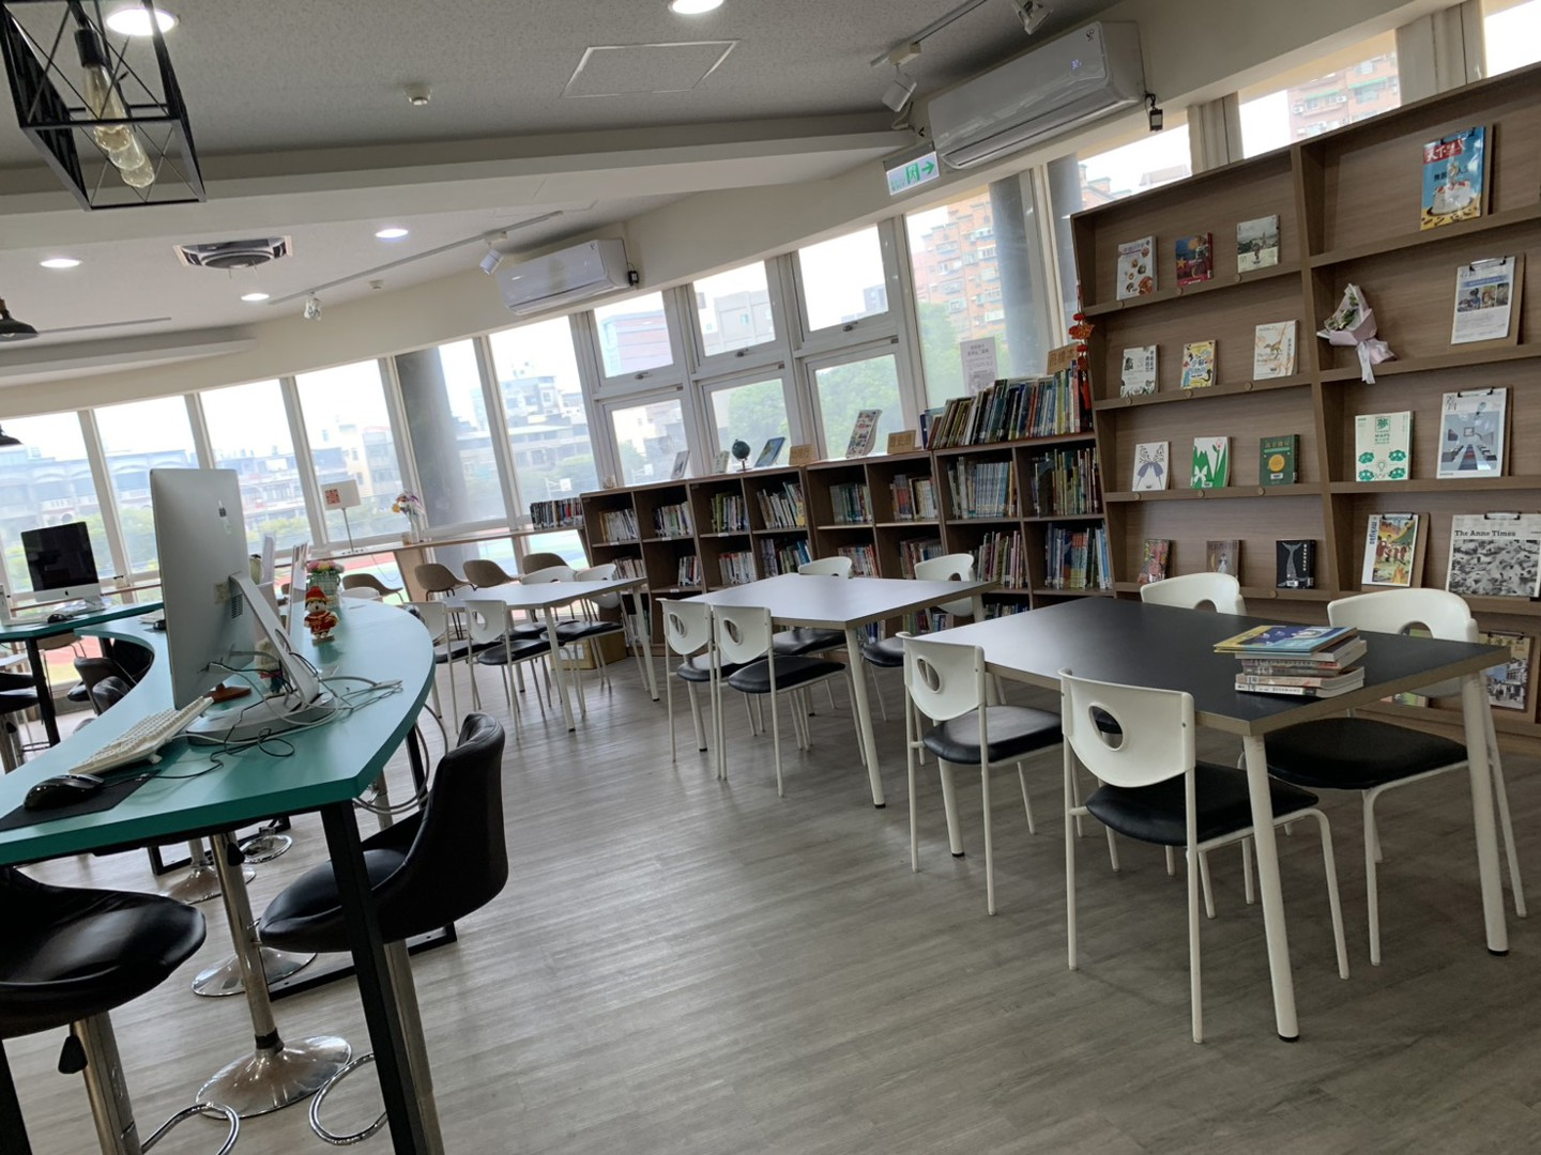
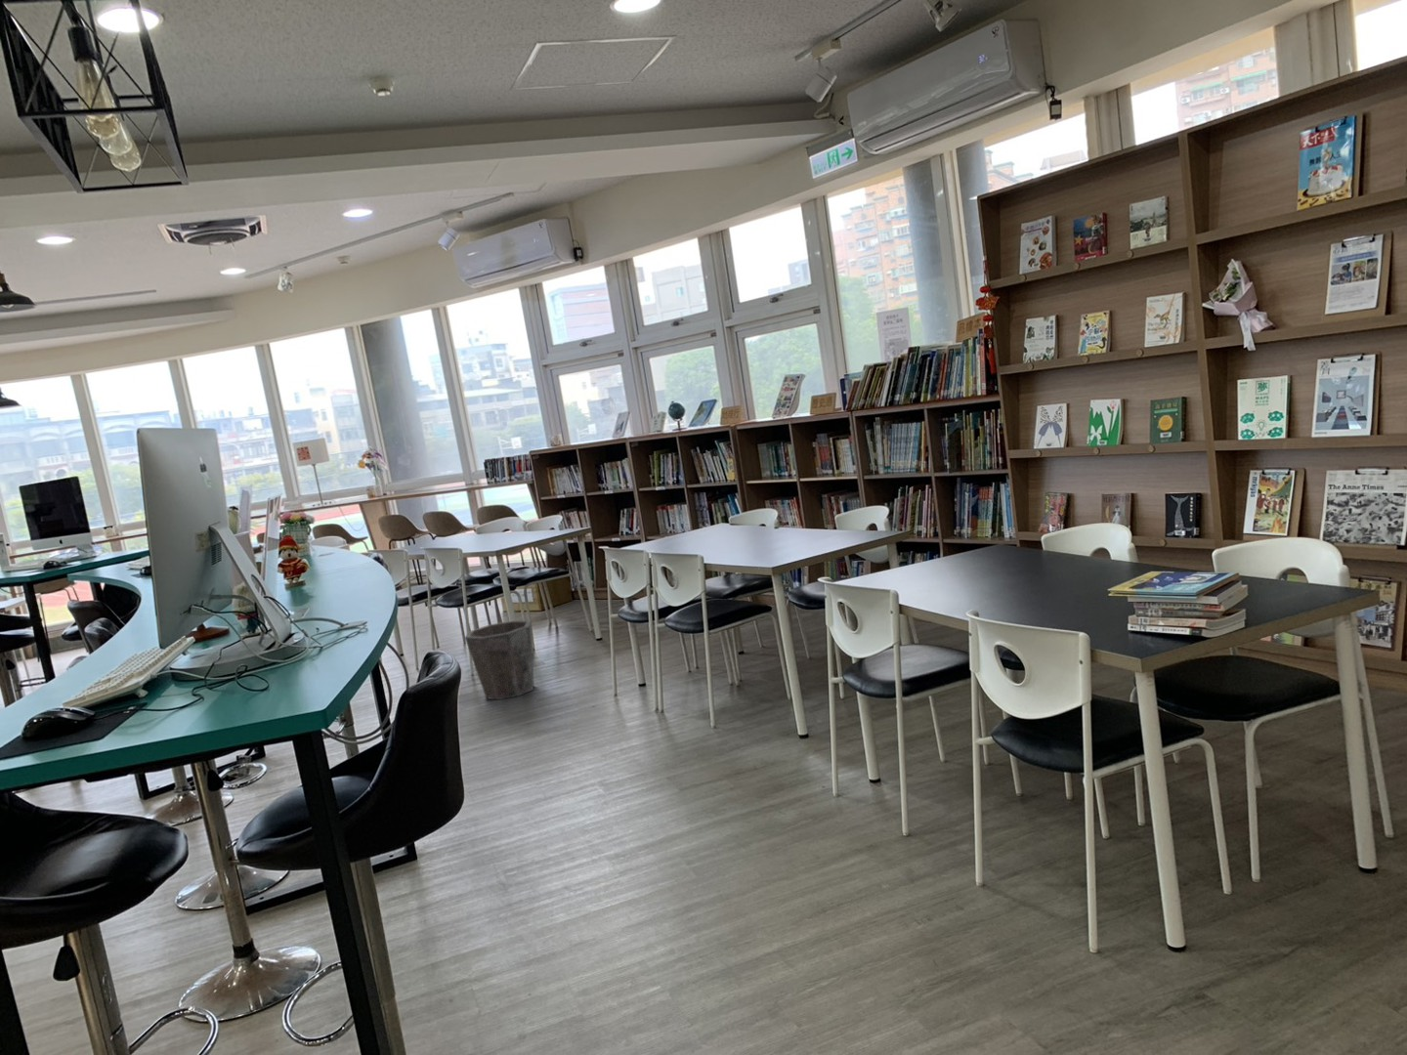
+ waste bin (504, 660)
